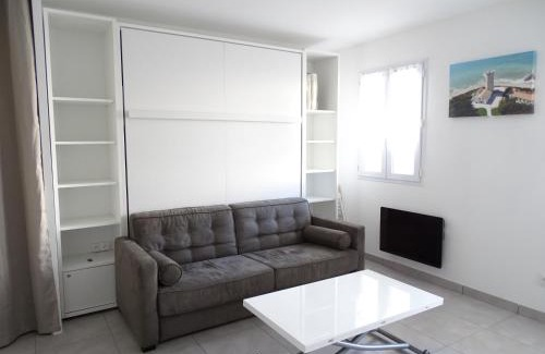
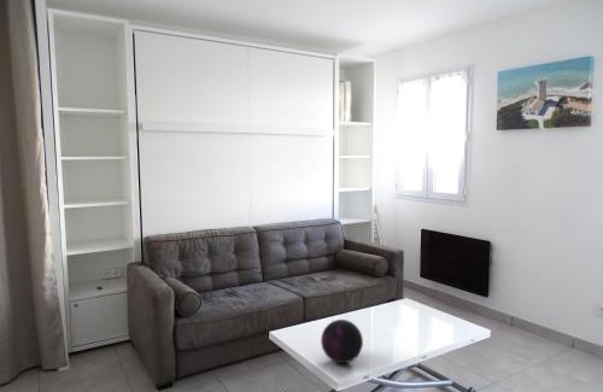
+ decorative orb (341, 340)
